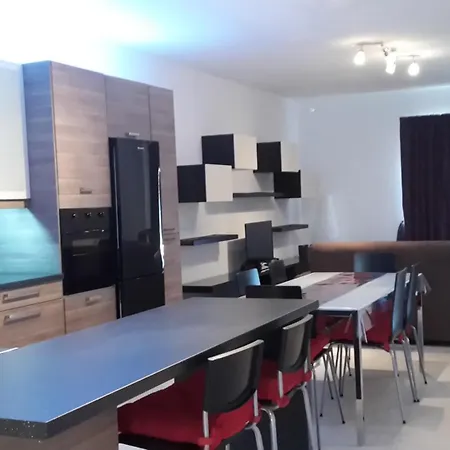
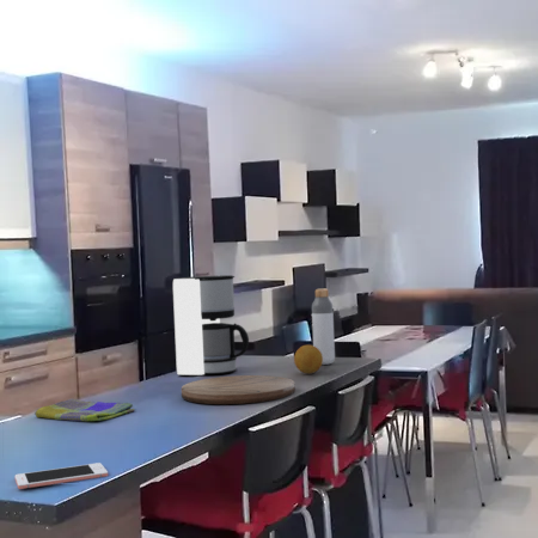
+ dish towel (84, 409)
+ bottle (323, 326)
+ fruit (307, 359)
+ cell phone (61, 475)
+ coffee maker (214, 324)
+ cutting board (238, 389)
